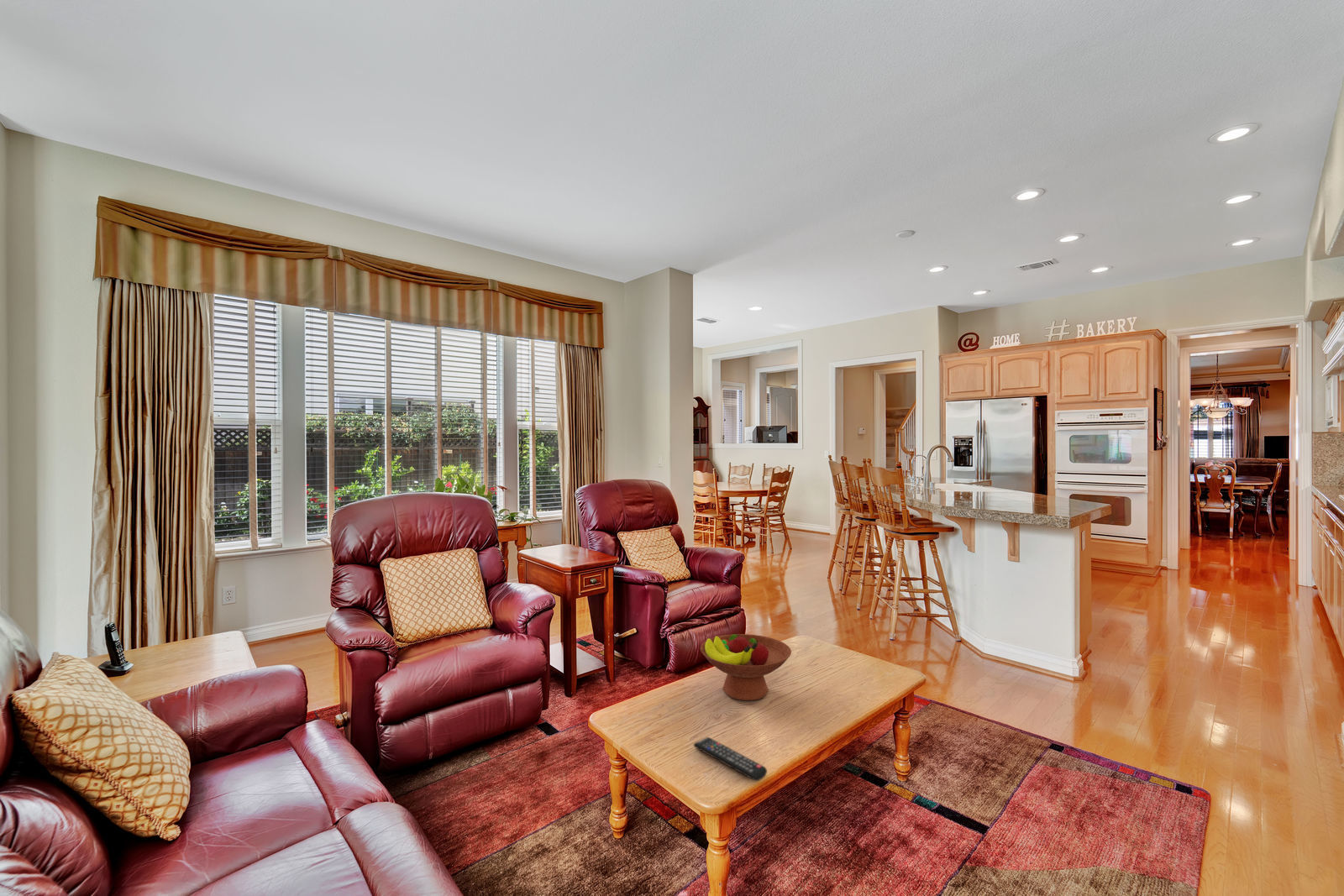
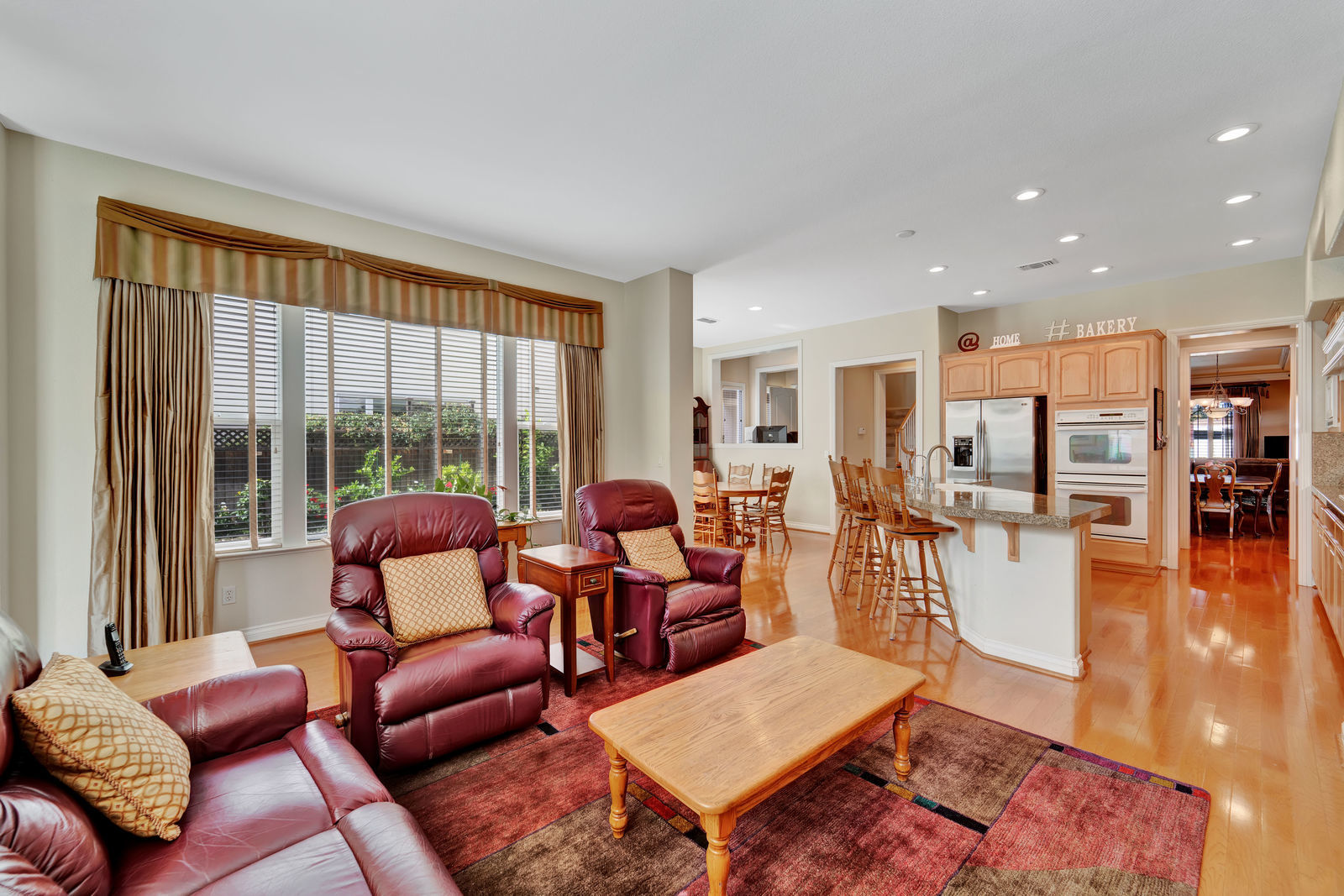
- fruit bowl (745, 662)
- remote control (728, 757)
